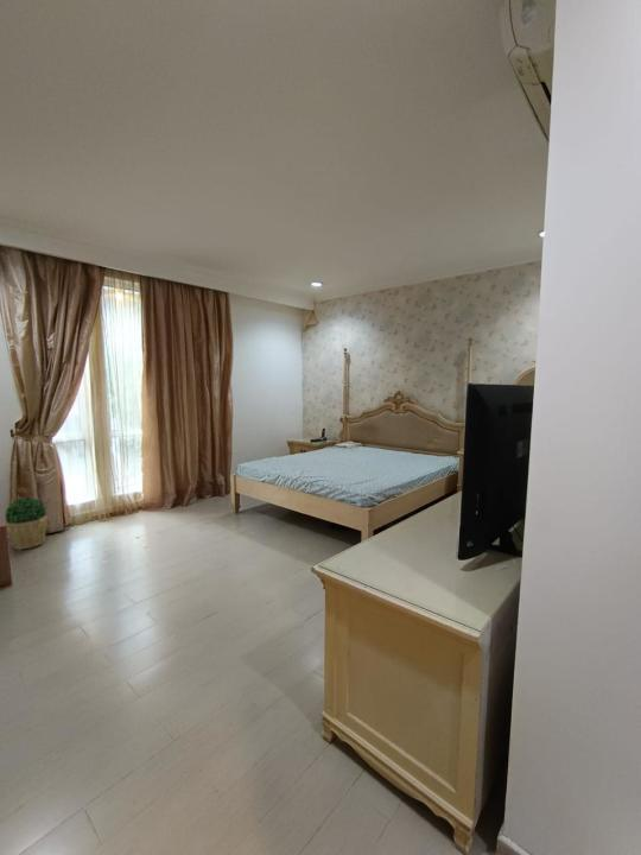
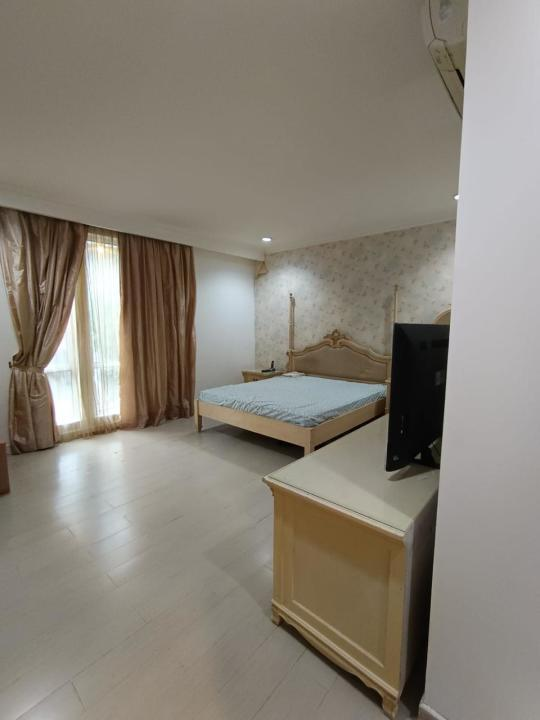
- potted plant (26, 521)
